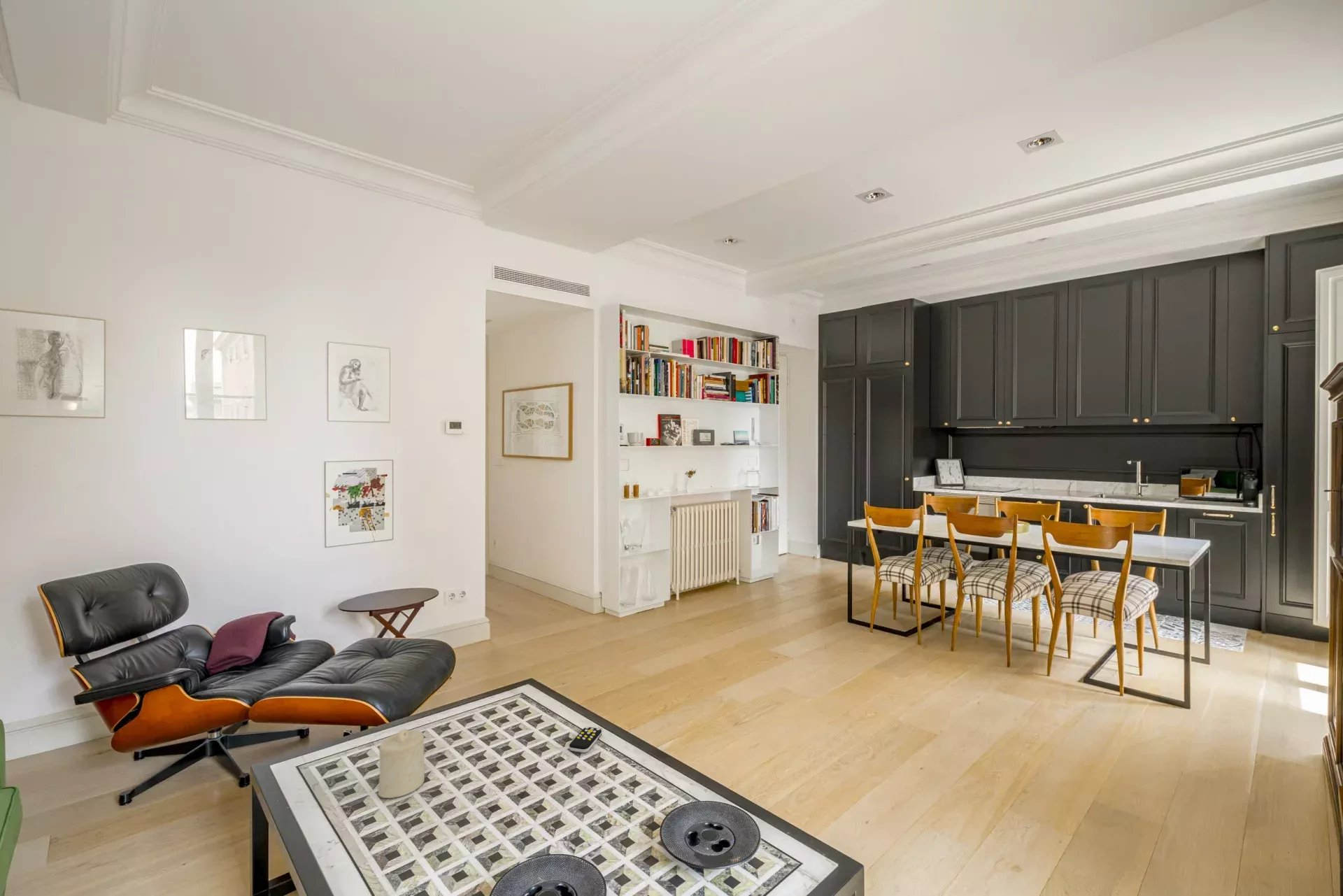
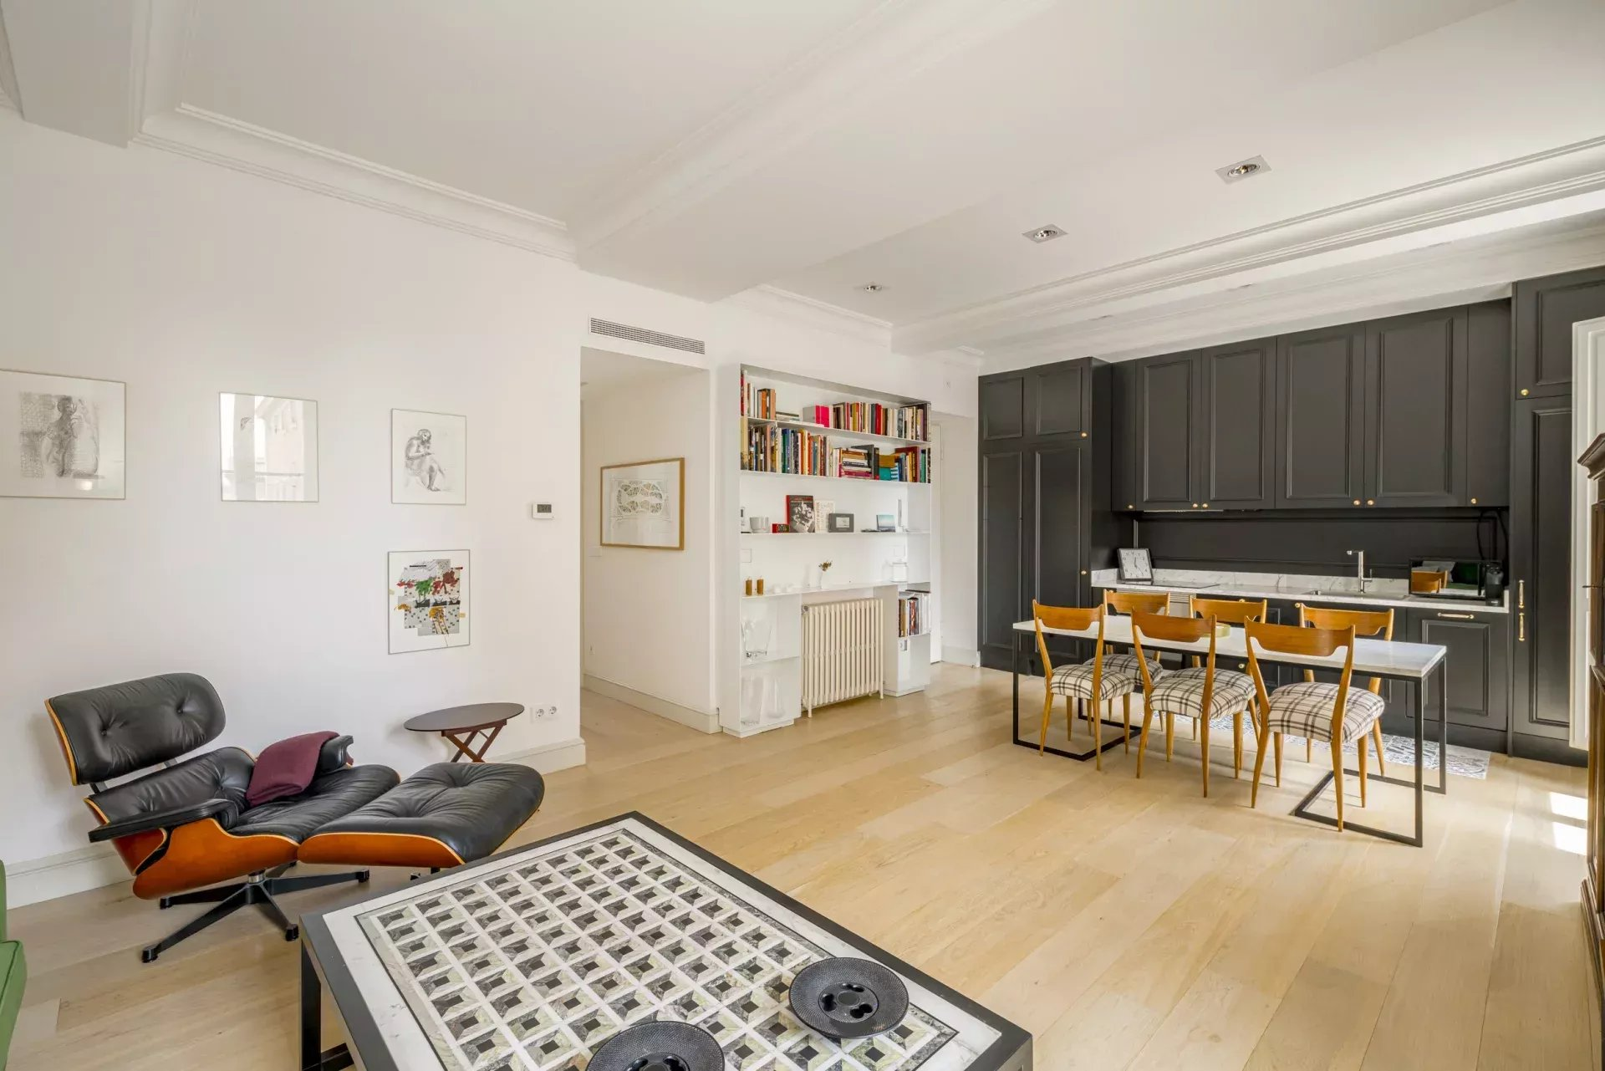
- candle (402, 758)
- remote control (585, 739)
